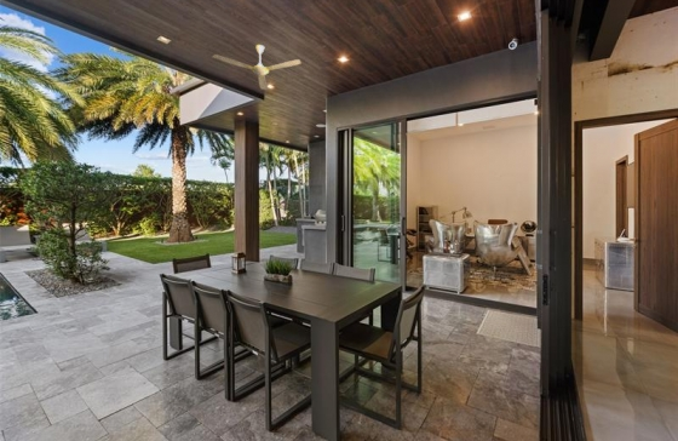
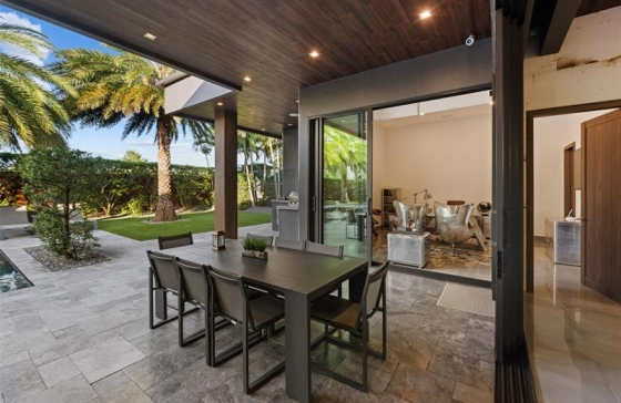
- ceiling fan (258, 64)
